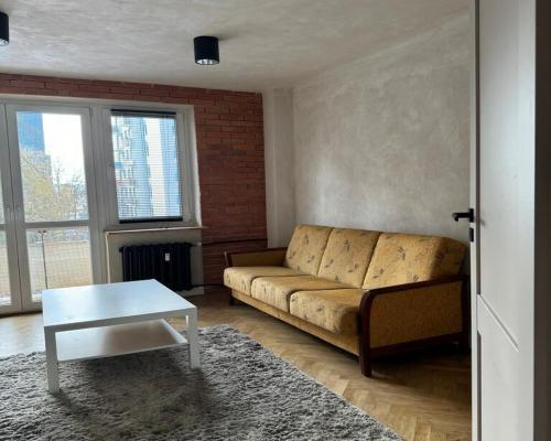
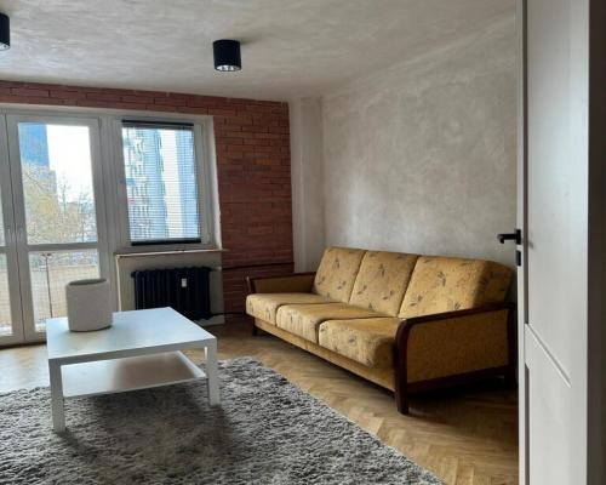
+ plant pot (88, 304)
